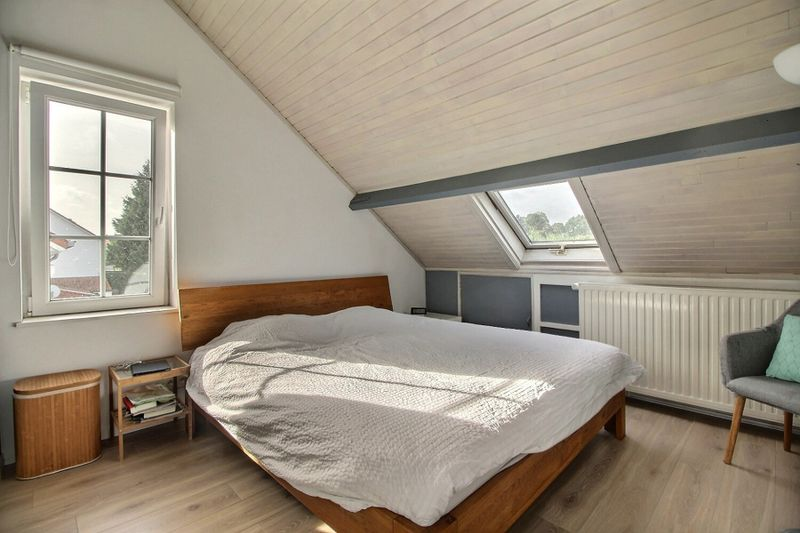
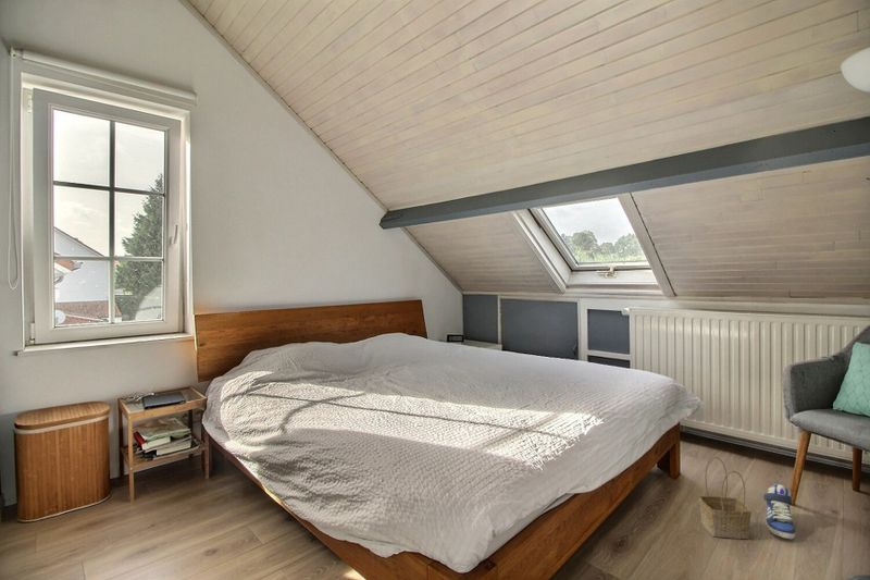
+ basket (724, 497)
+ sneaker (779, 506)
